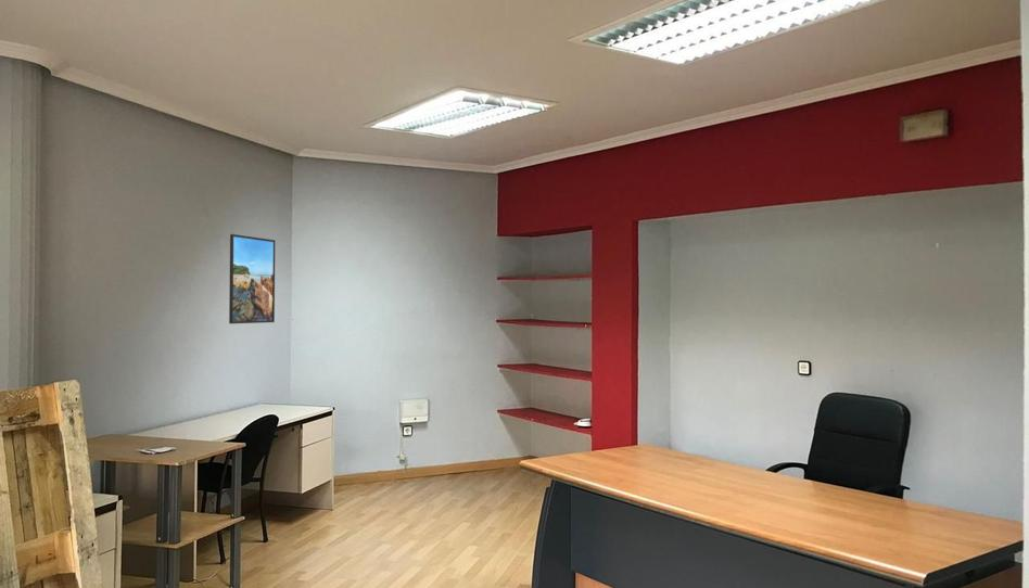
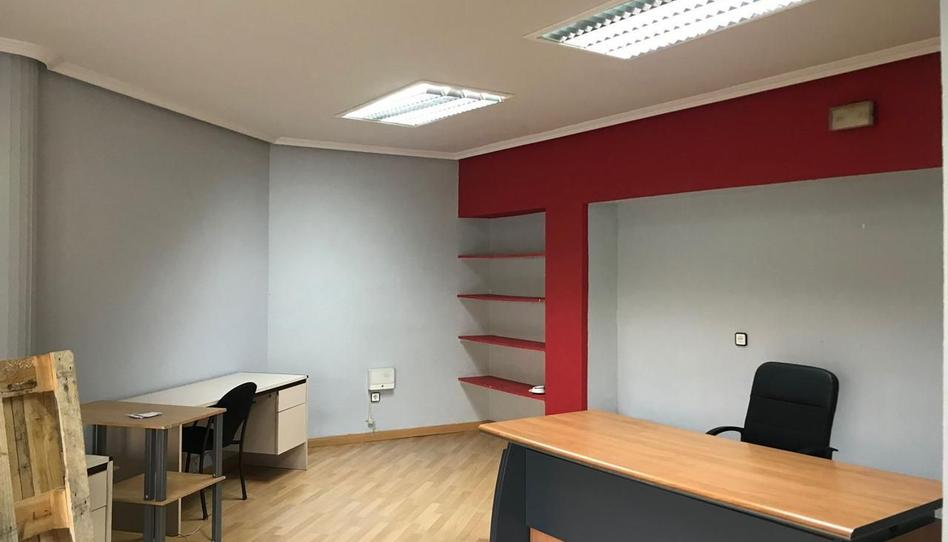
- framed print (253, 280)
